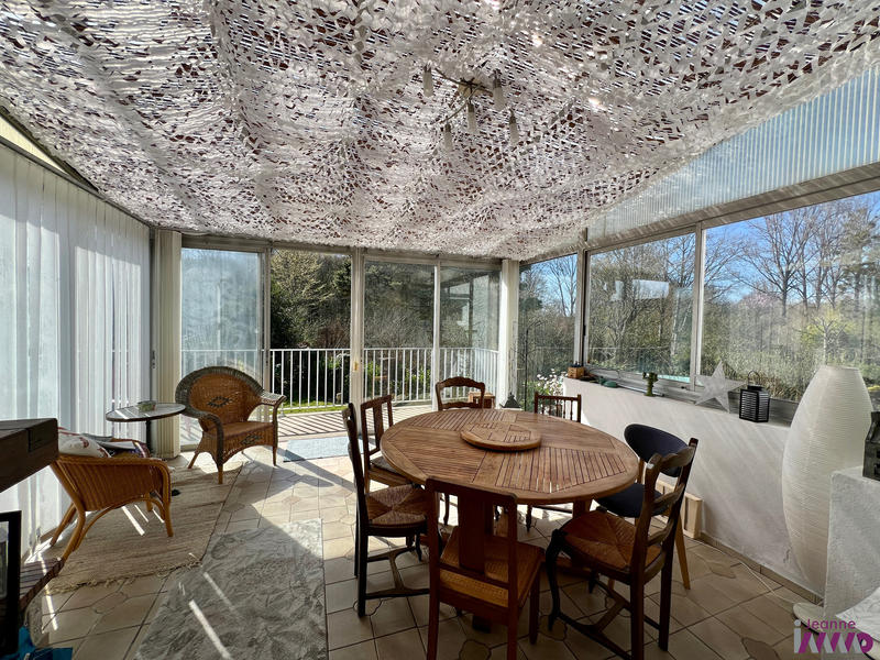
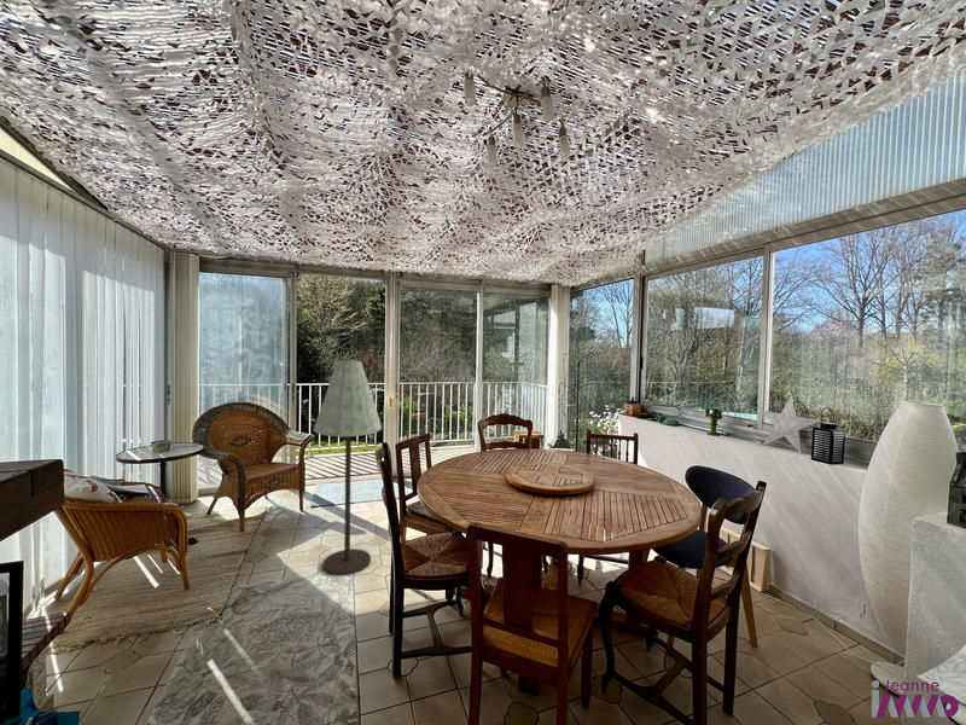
+ floor lamp (348, 462)
